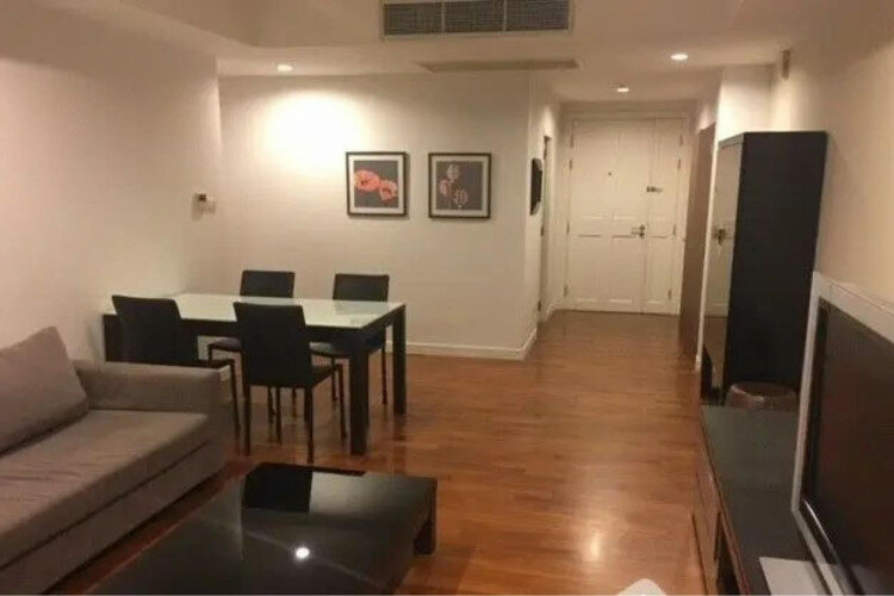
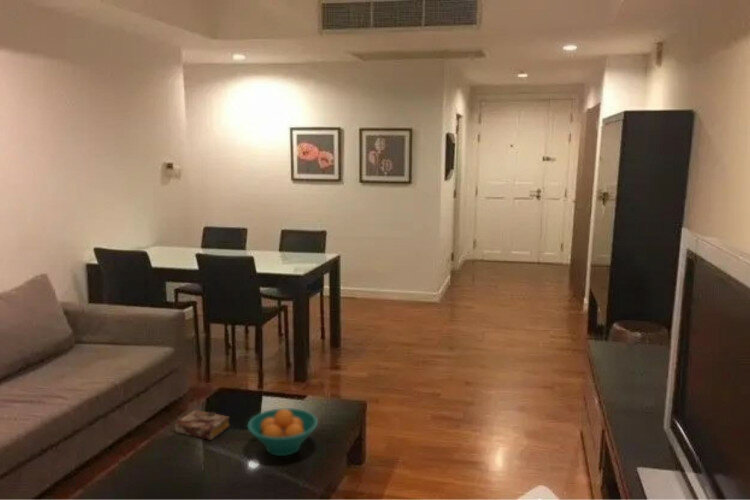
+ book (203, 424)
+ fruit bowl (283, 429)
